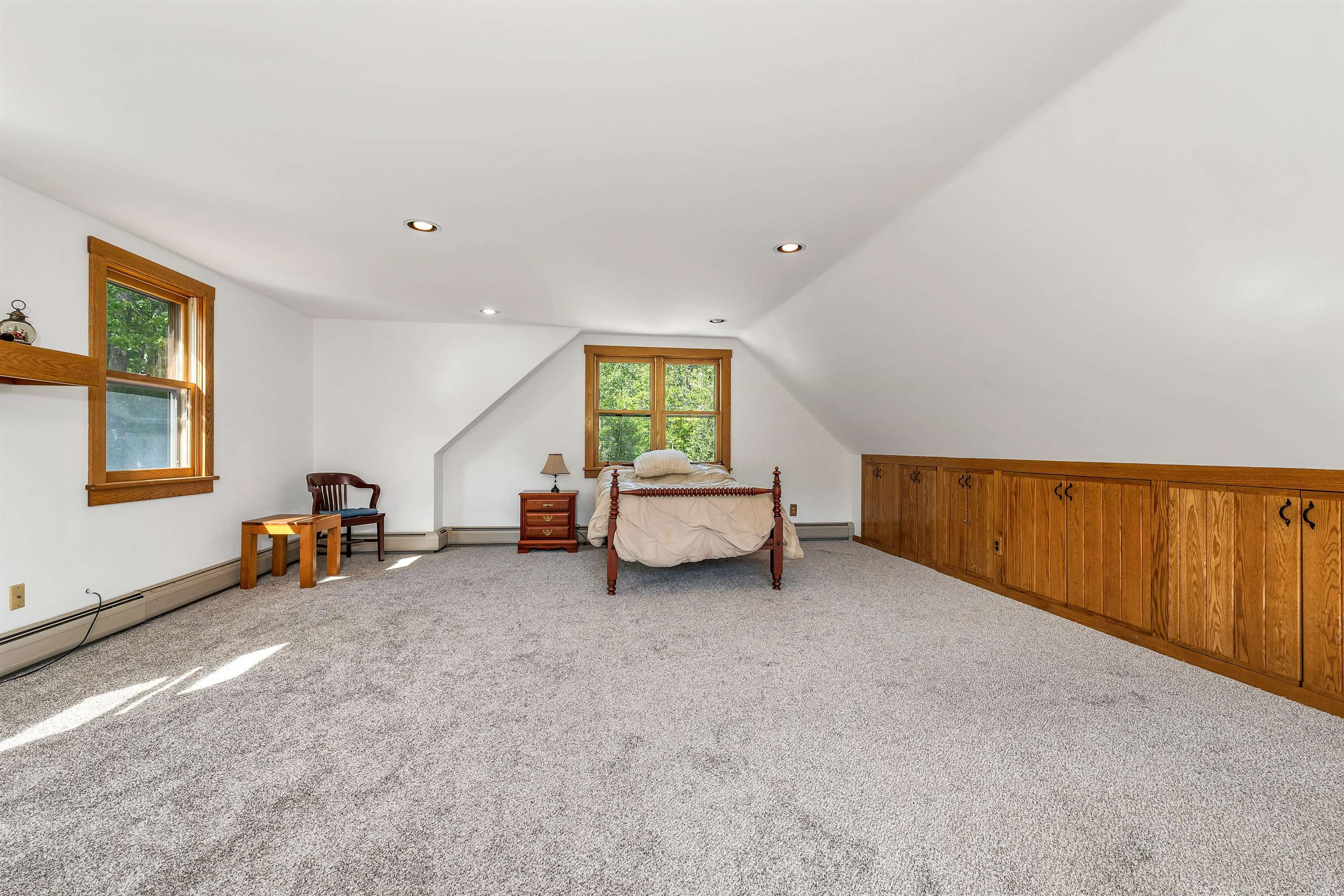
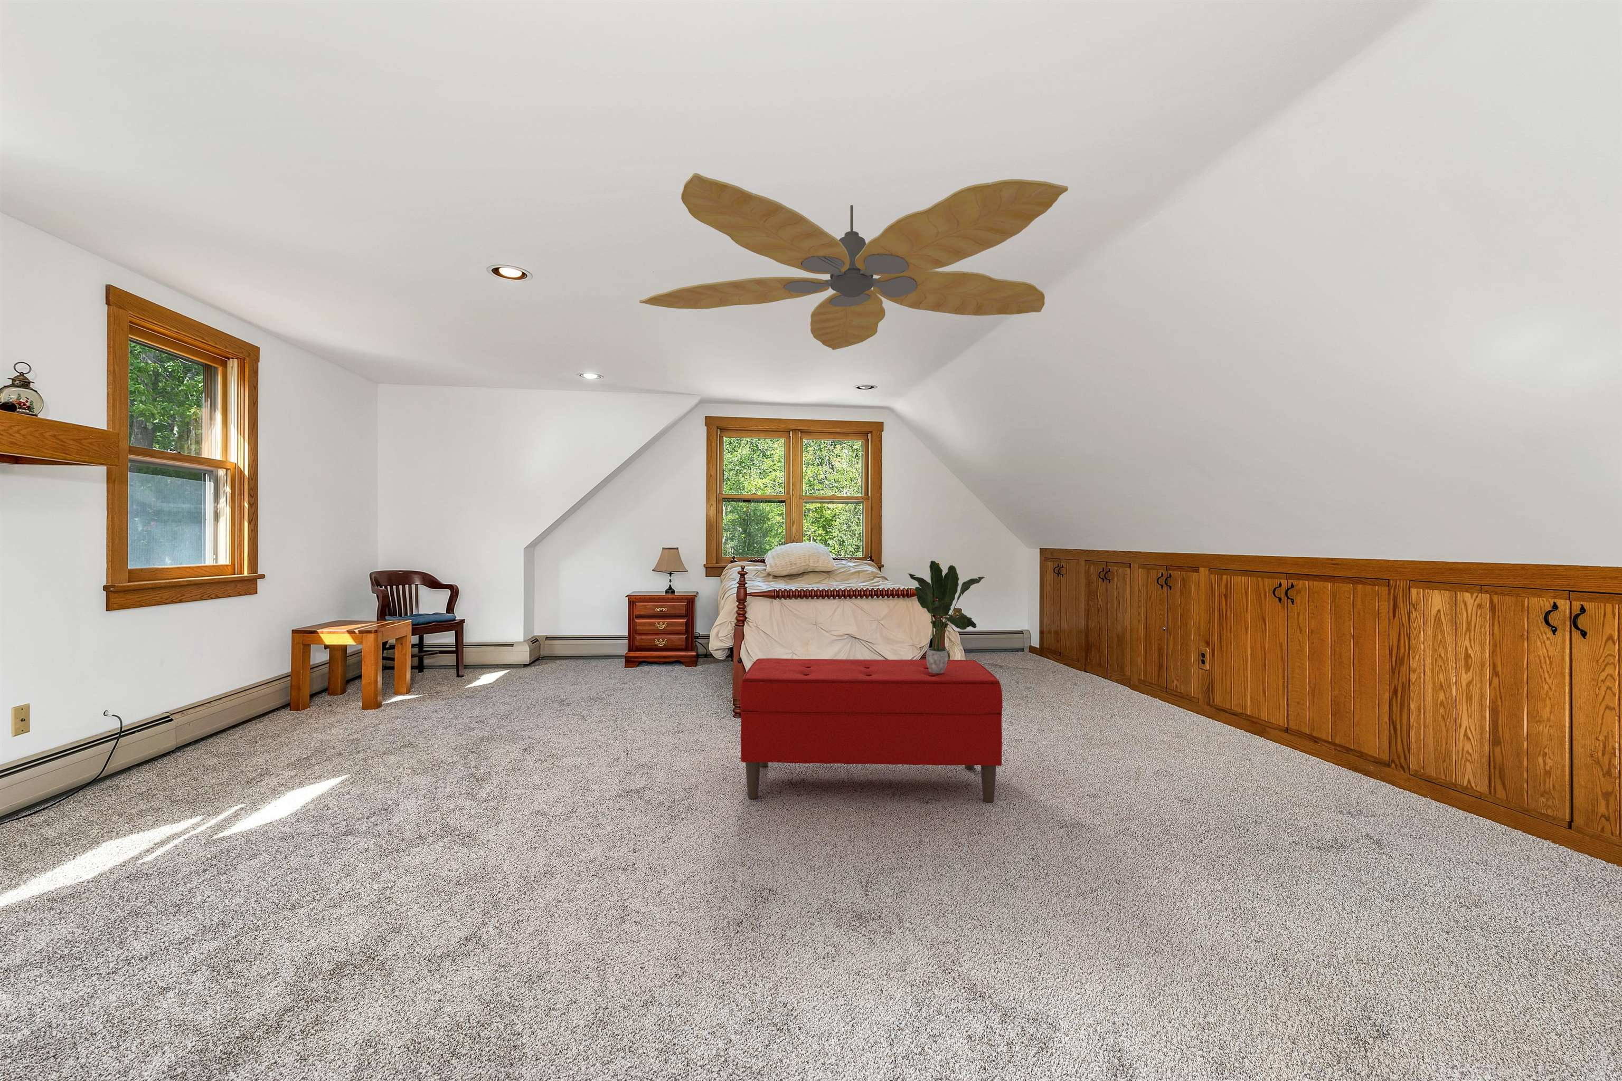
+ bench (868, 725)
+ potted plant (944, 615)
+ ceiling fan (844, 256)
